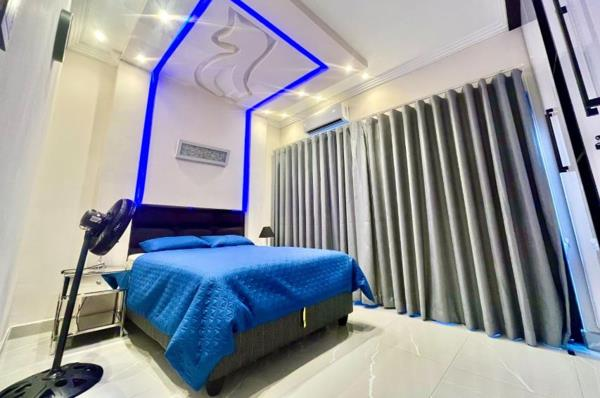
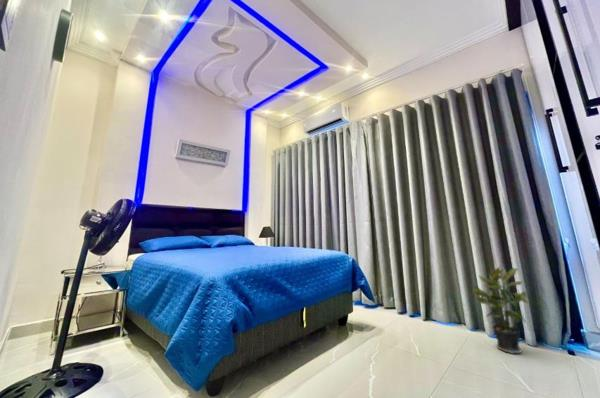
+ potted plant (500, 305)
